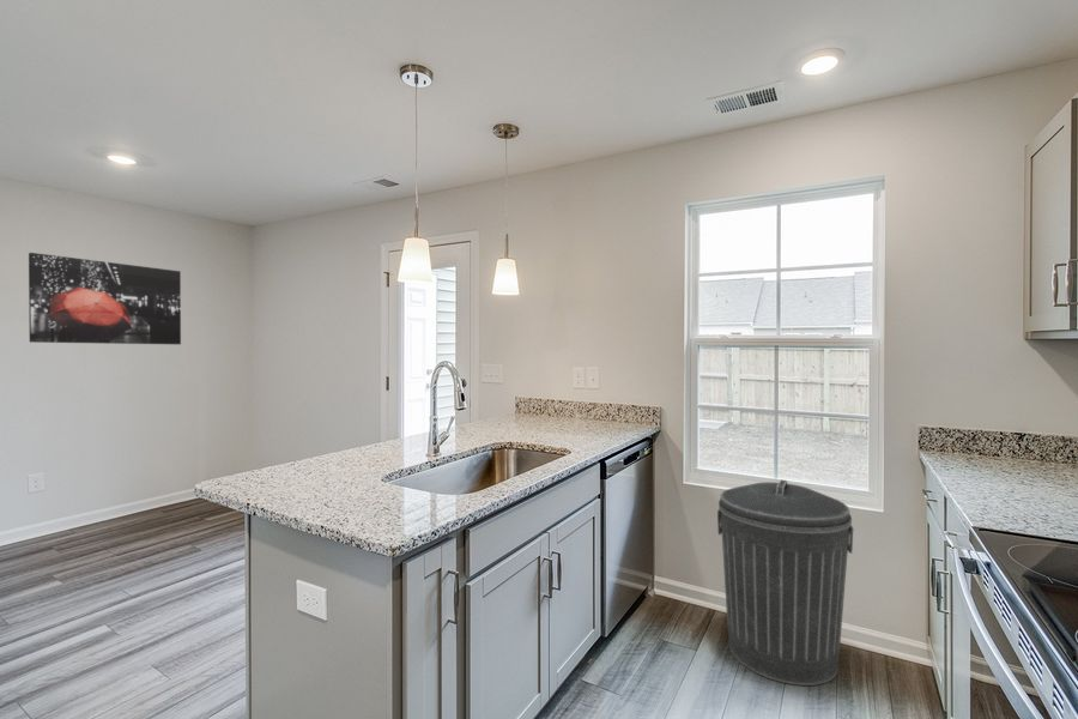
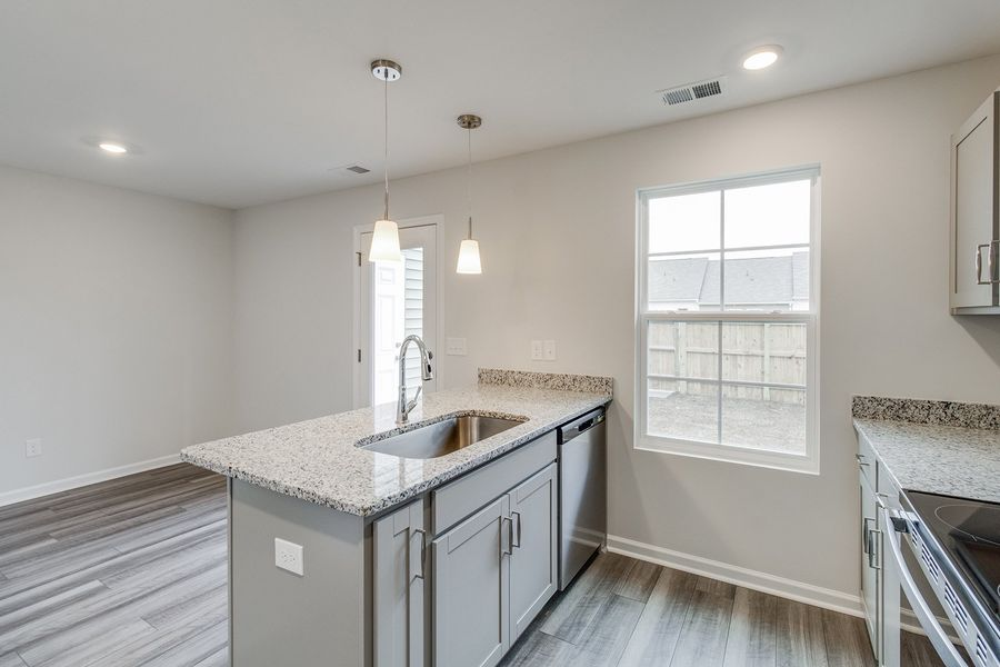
- wall art (111, 303)
- trash can (781, 568)
